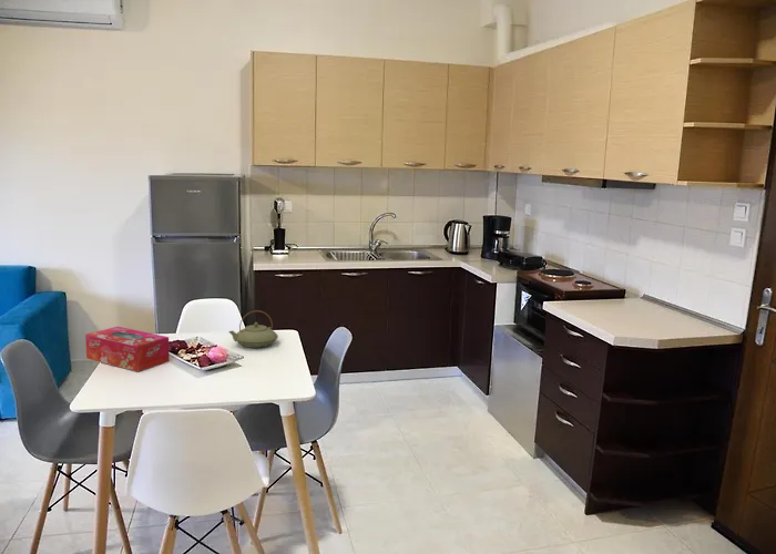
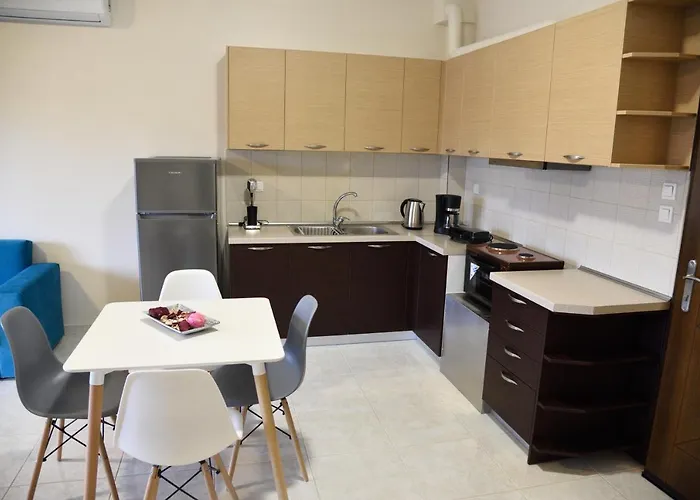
- tissue box (127, 347)
- teapot (253, 327)
